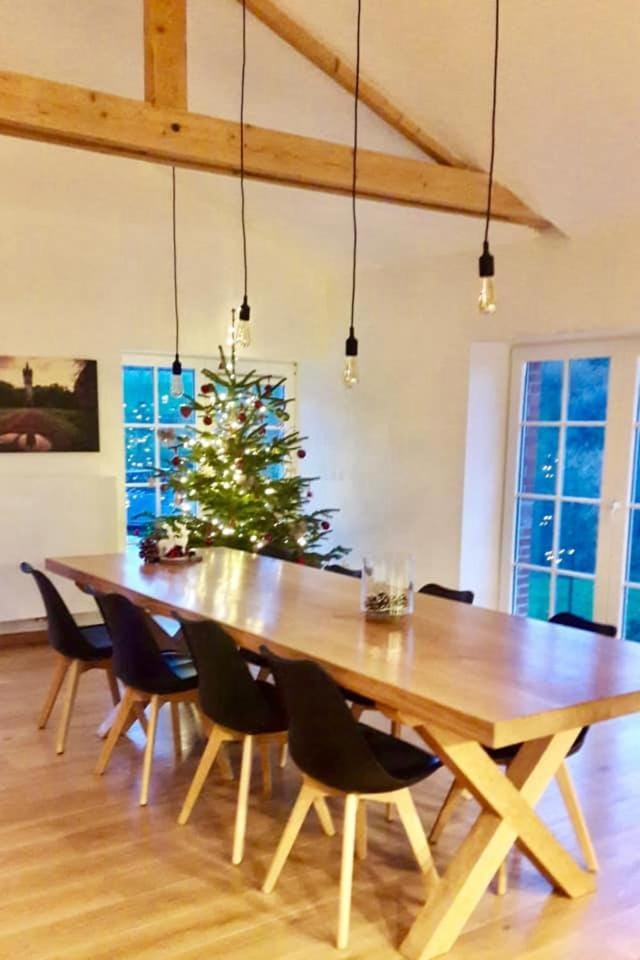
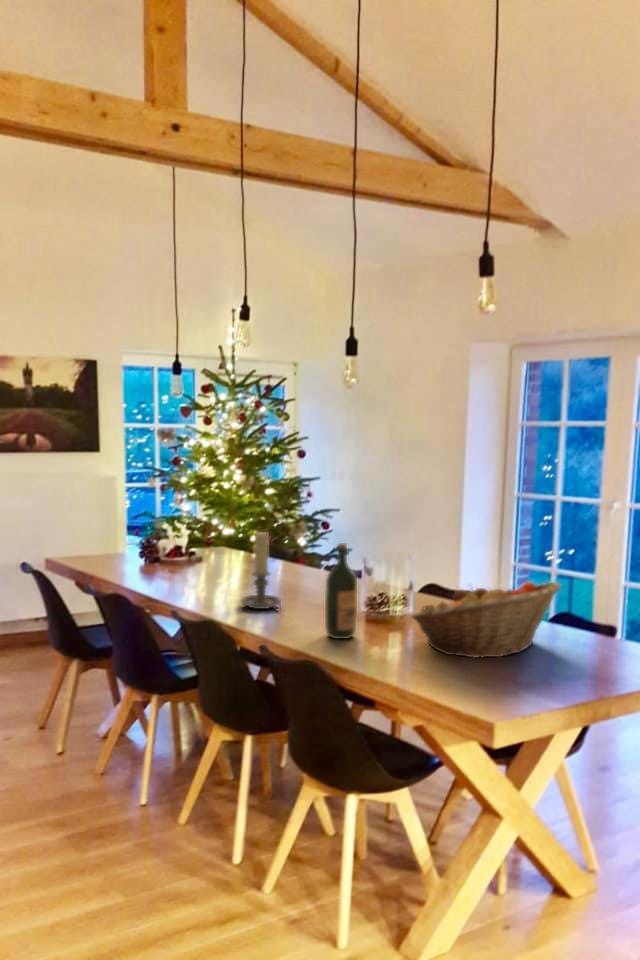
+ wine bottle (341, 590)
+ candle holder (263, 569)
+ fruit basket (486, 612)
